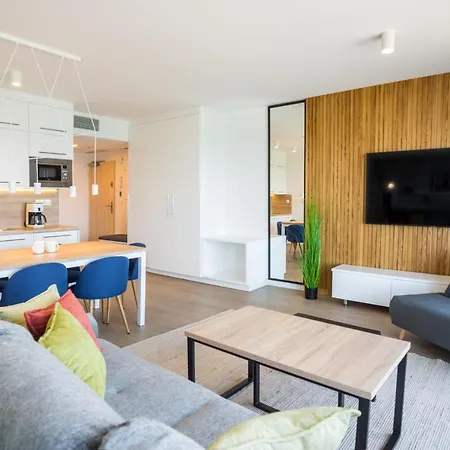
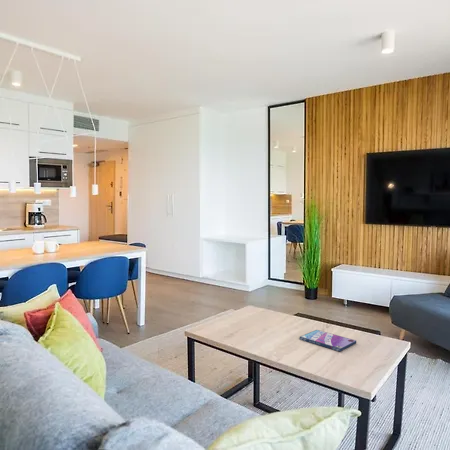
+ video game case (327, 339)
